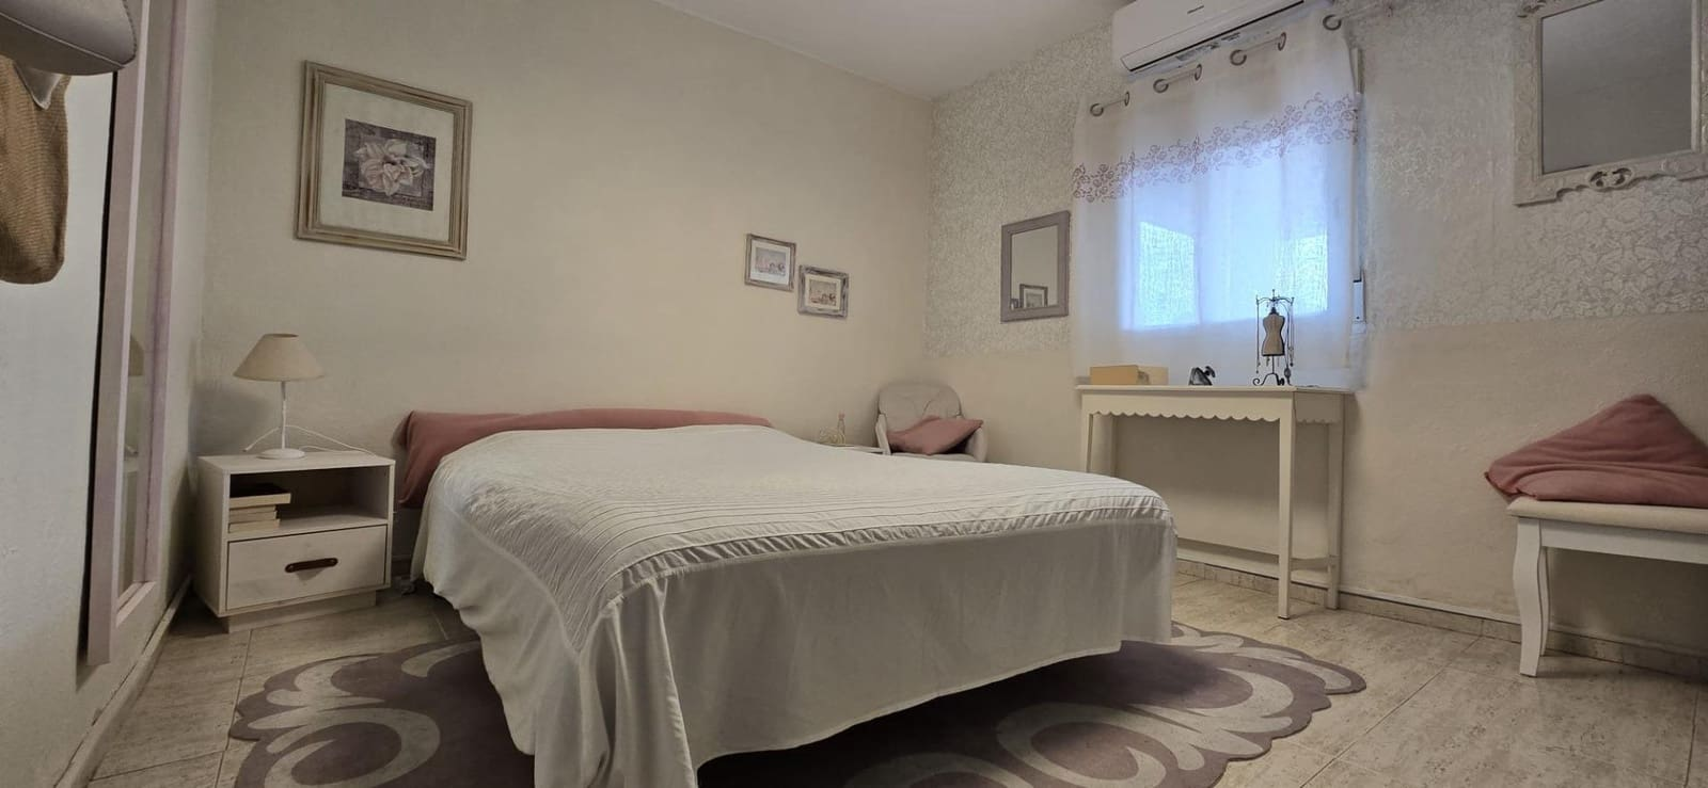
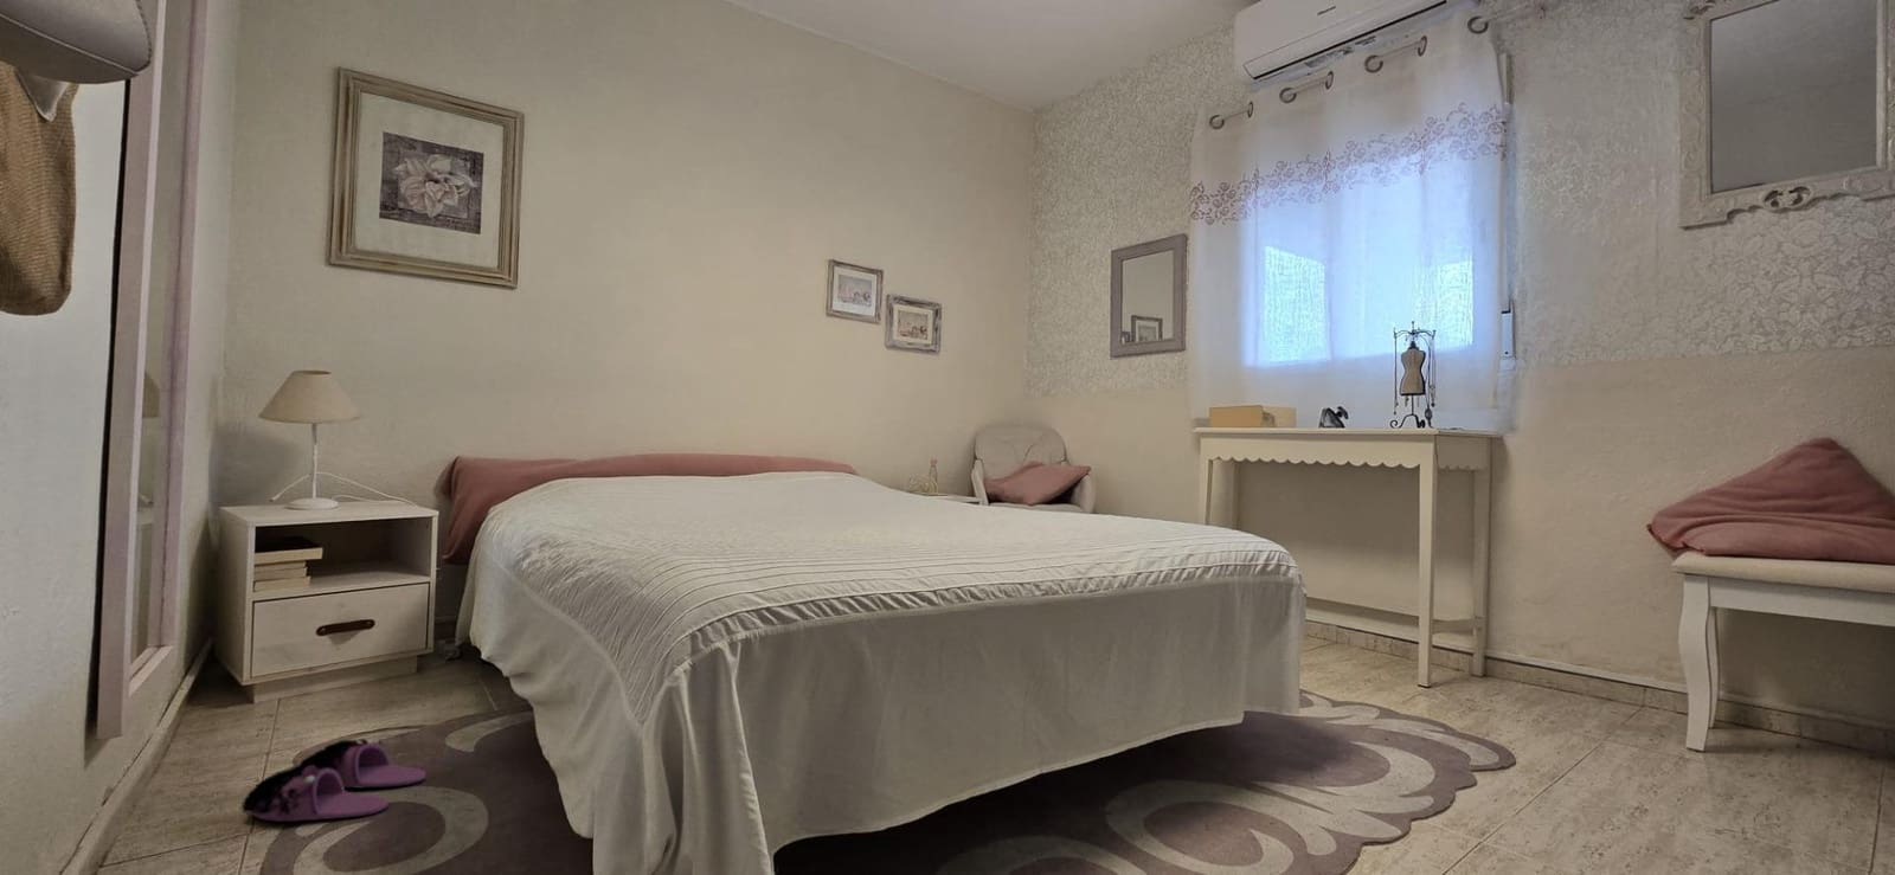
+ slippers (338, 772)
